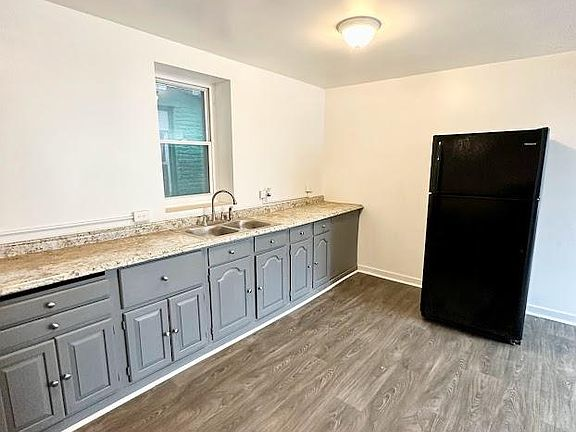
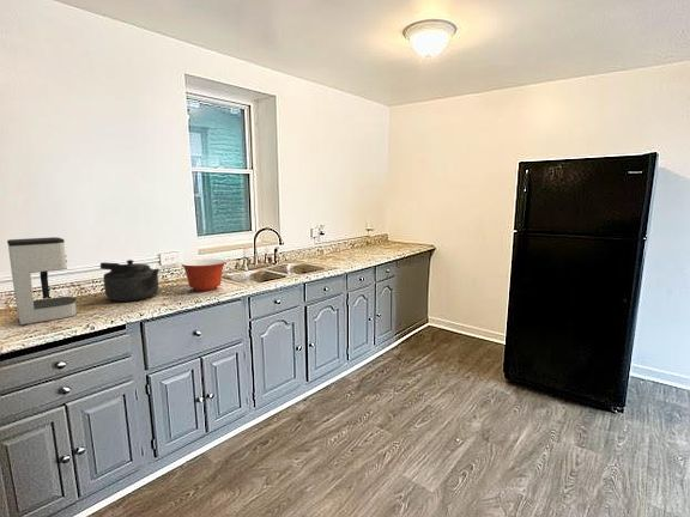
+ mixing bowl (204, 275)
+ coffee maker (43, 278)
+ kettle (132, 278)
